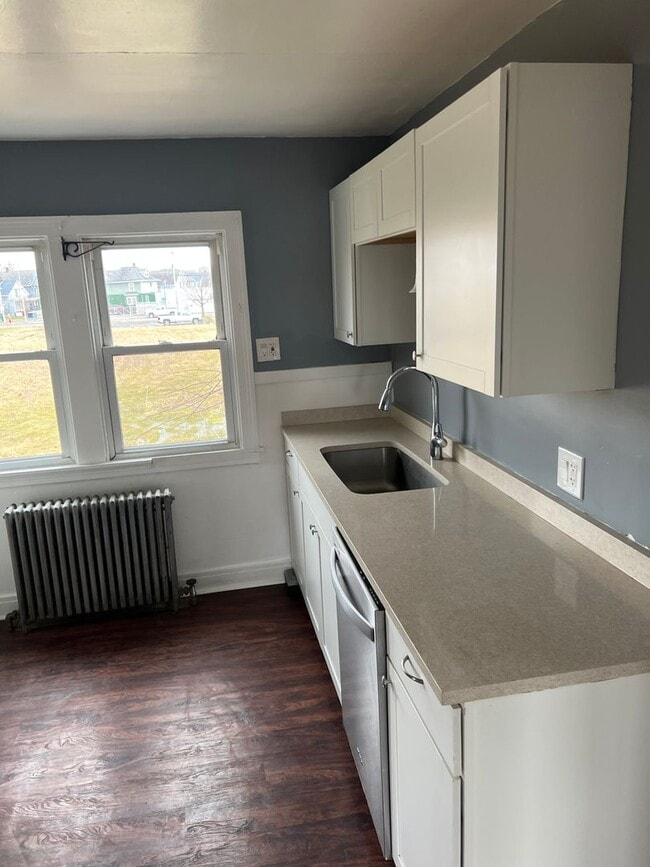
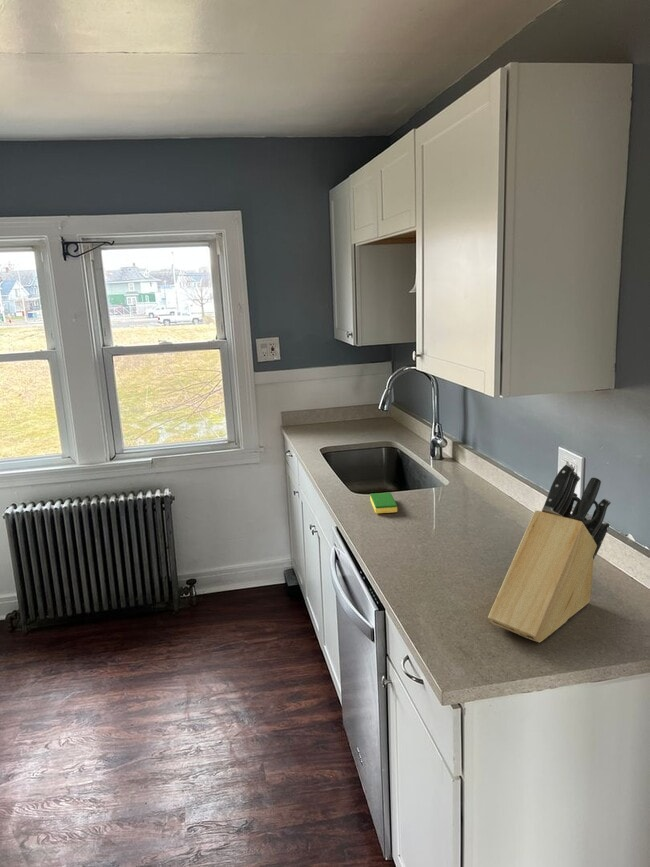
+ knife block (553, 544)
+ dish sponge (383, 502)
